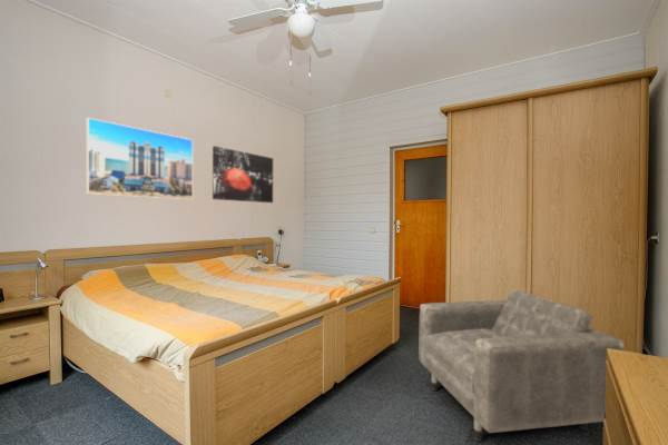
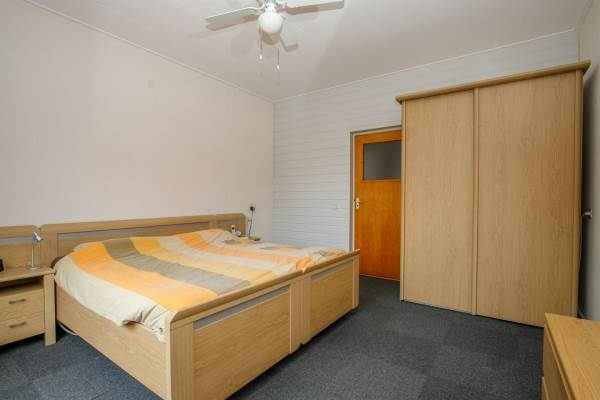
- armchair (504, 353)
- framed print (146, 162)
- wall art (245, 177)
